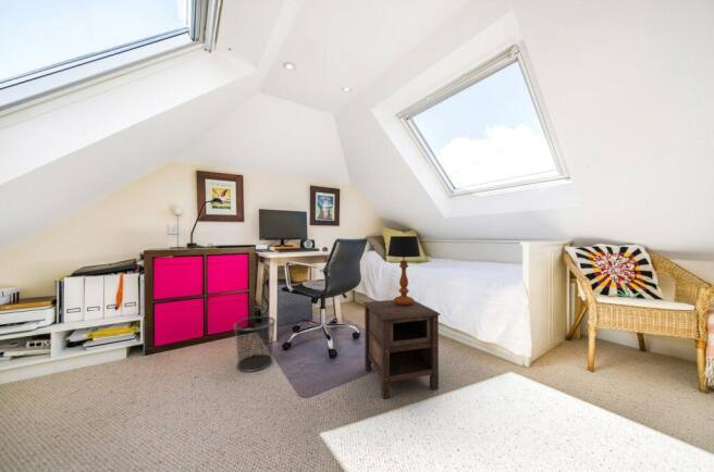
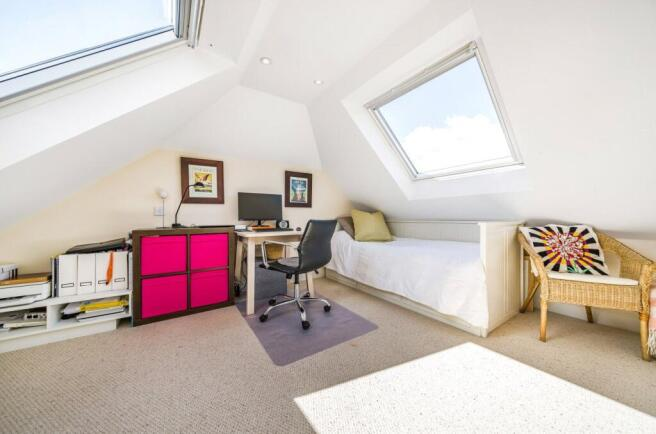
- nightstand (398, 341)
- waste bin (255, 343)
- table lamp (404, 269)
